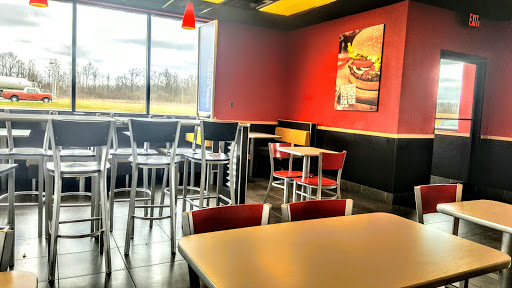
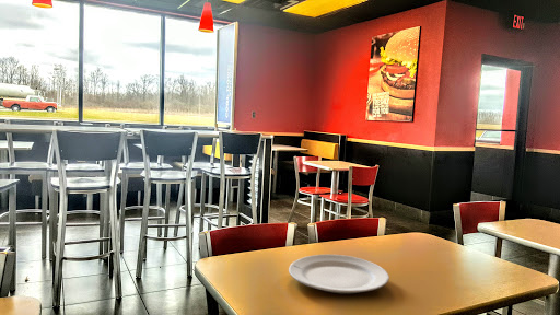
+ chinaware (337, 275)
